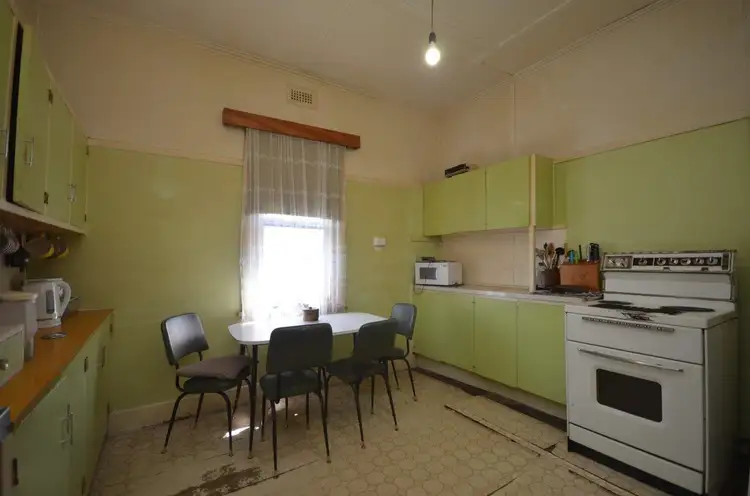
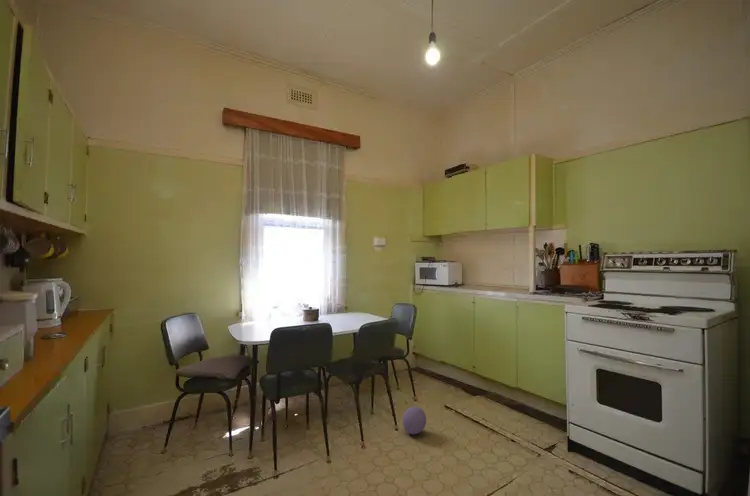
+ ball (414, 420)
